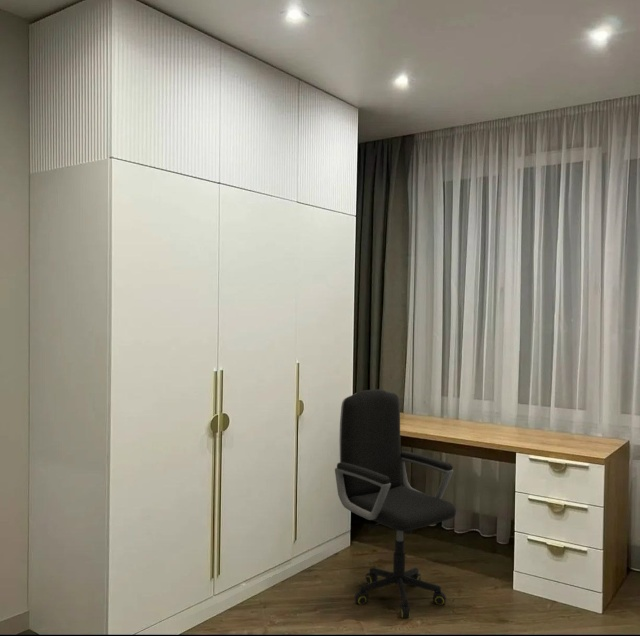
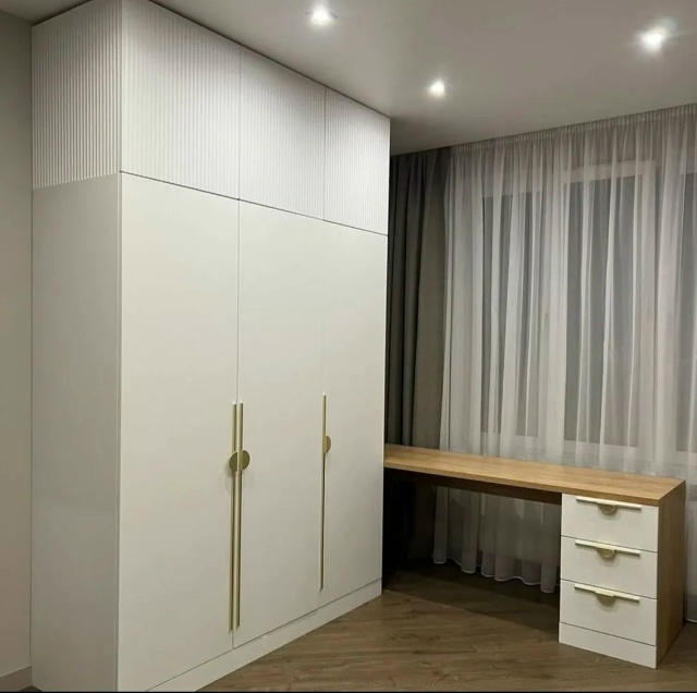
- office chair (394, 495)
